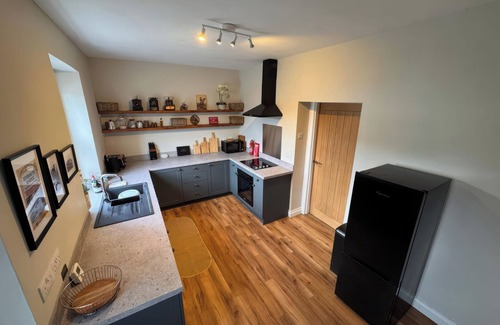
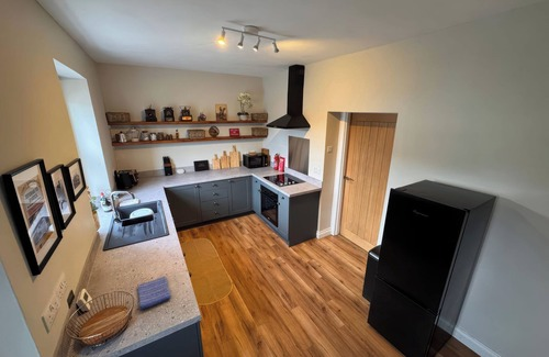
+ dish towel (154, 291)
